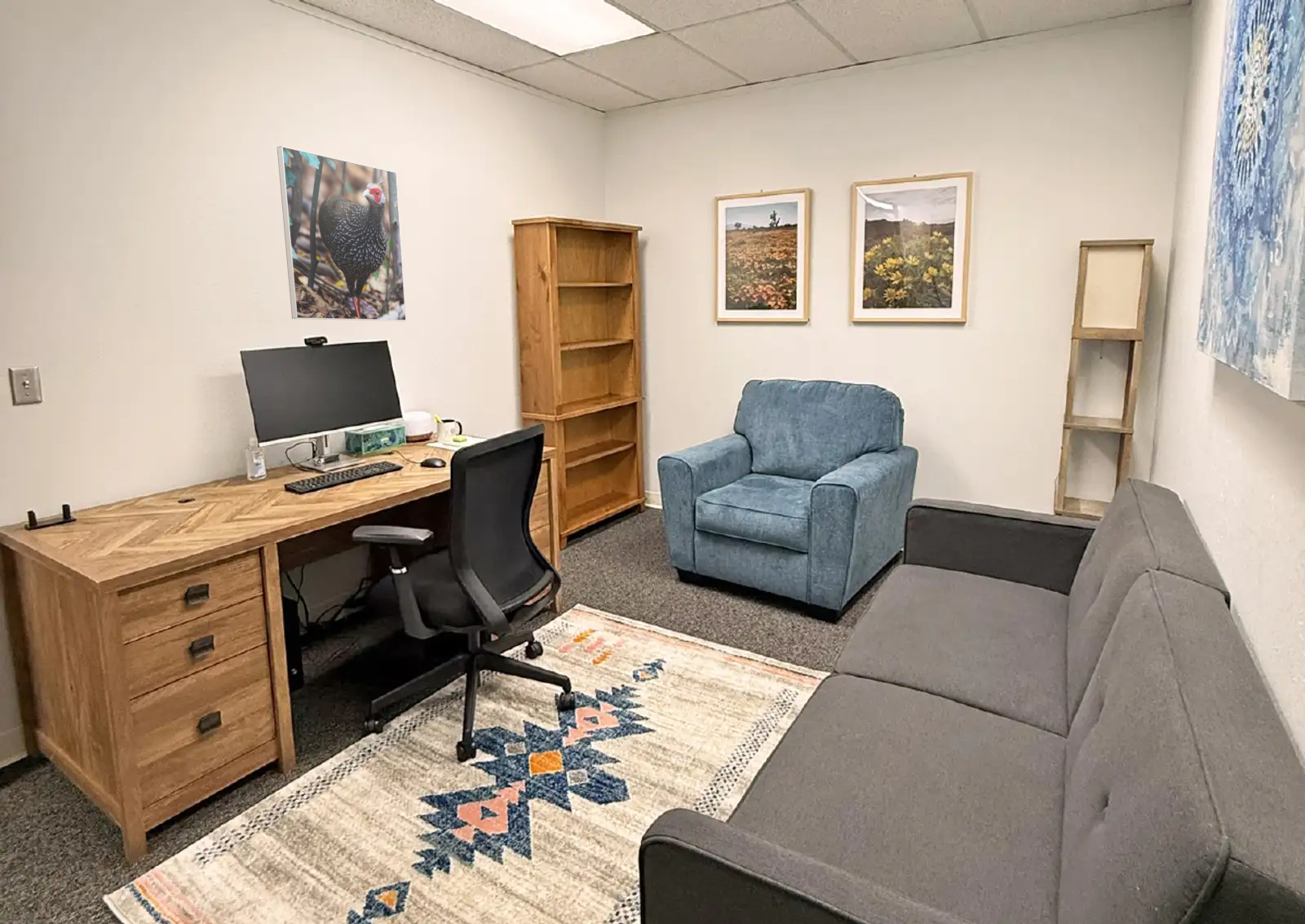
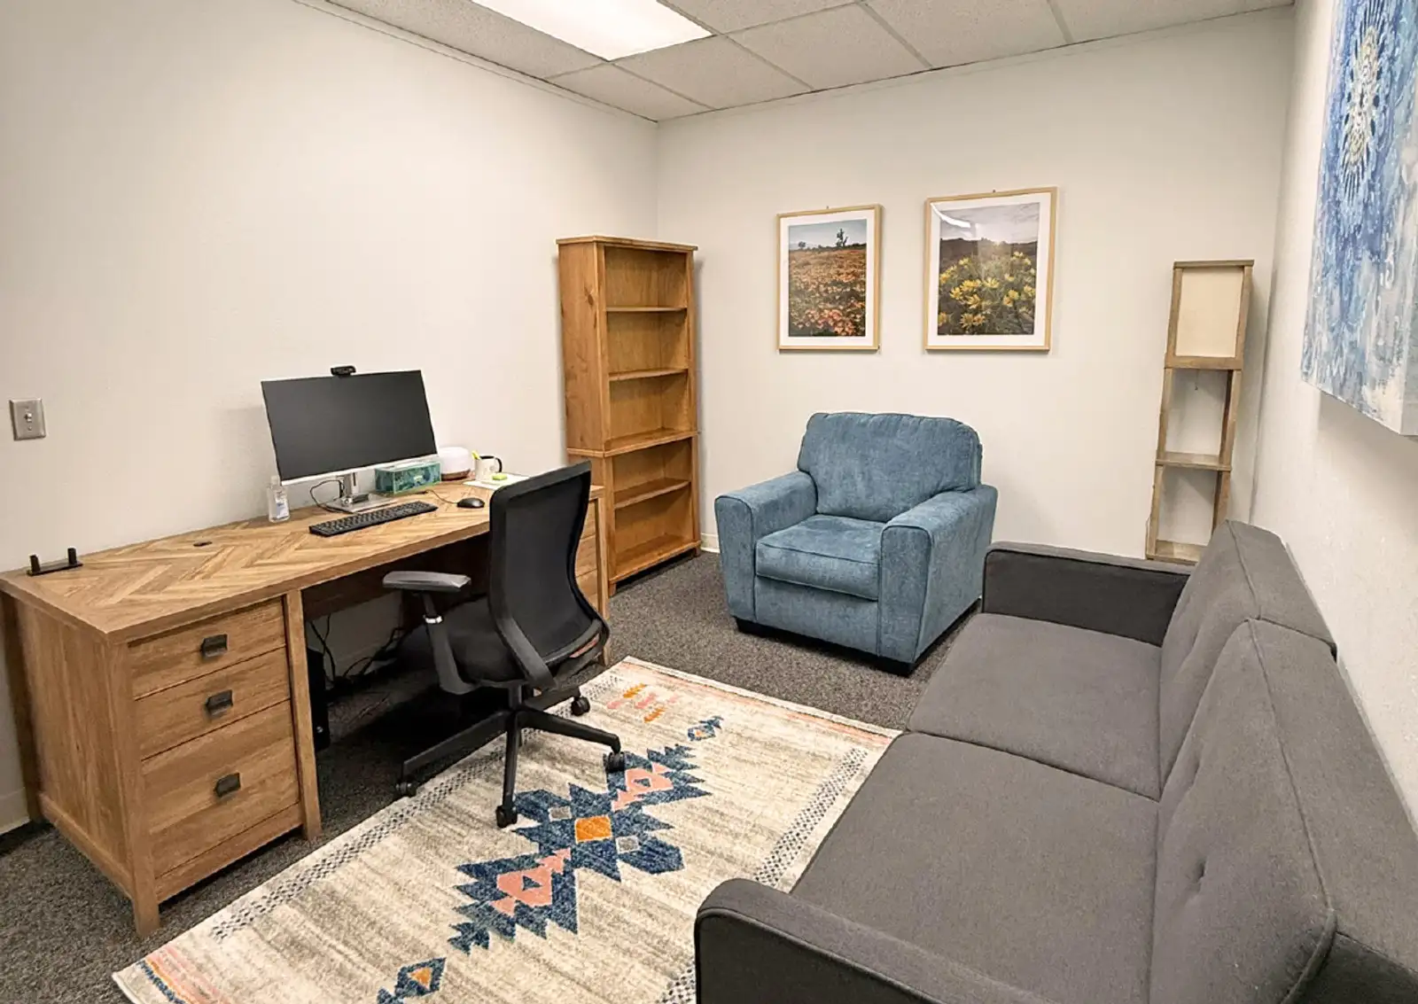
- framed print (347, 241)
